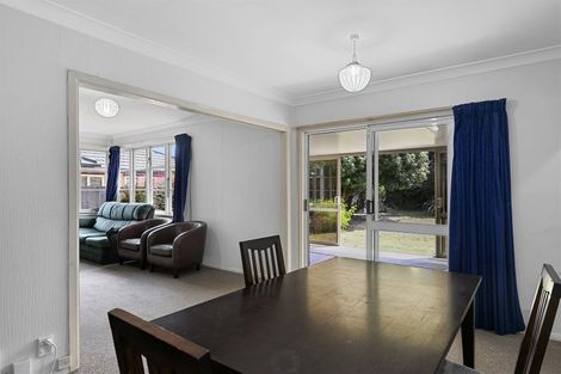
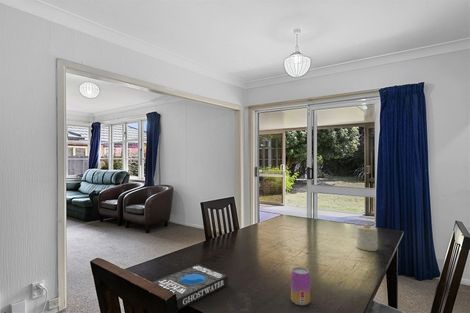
+ candle (366, 235)
+ beverage can (300, 285)
+ book (188, 284)
